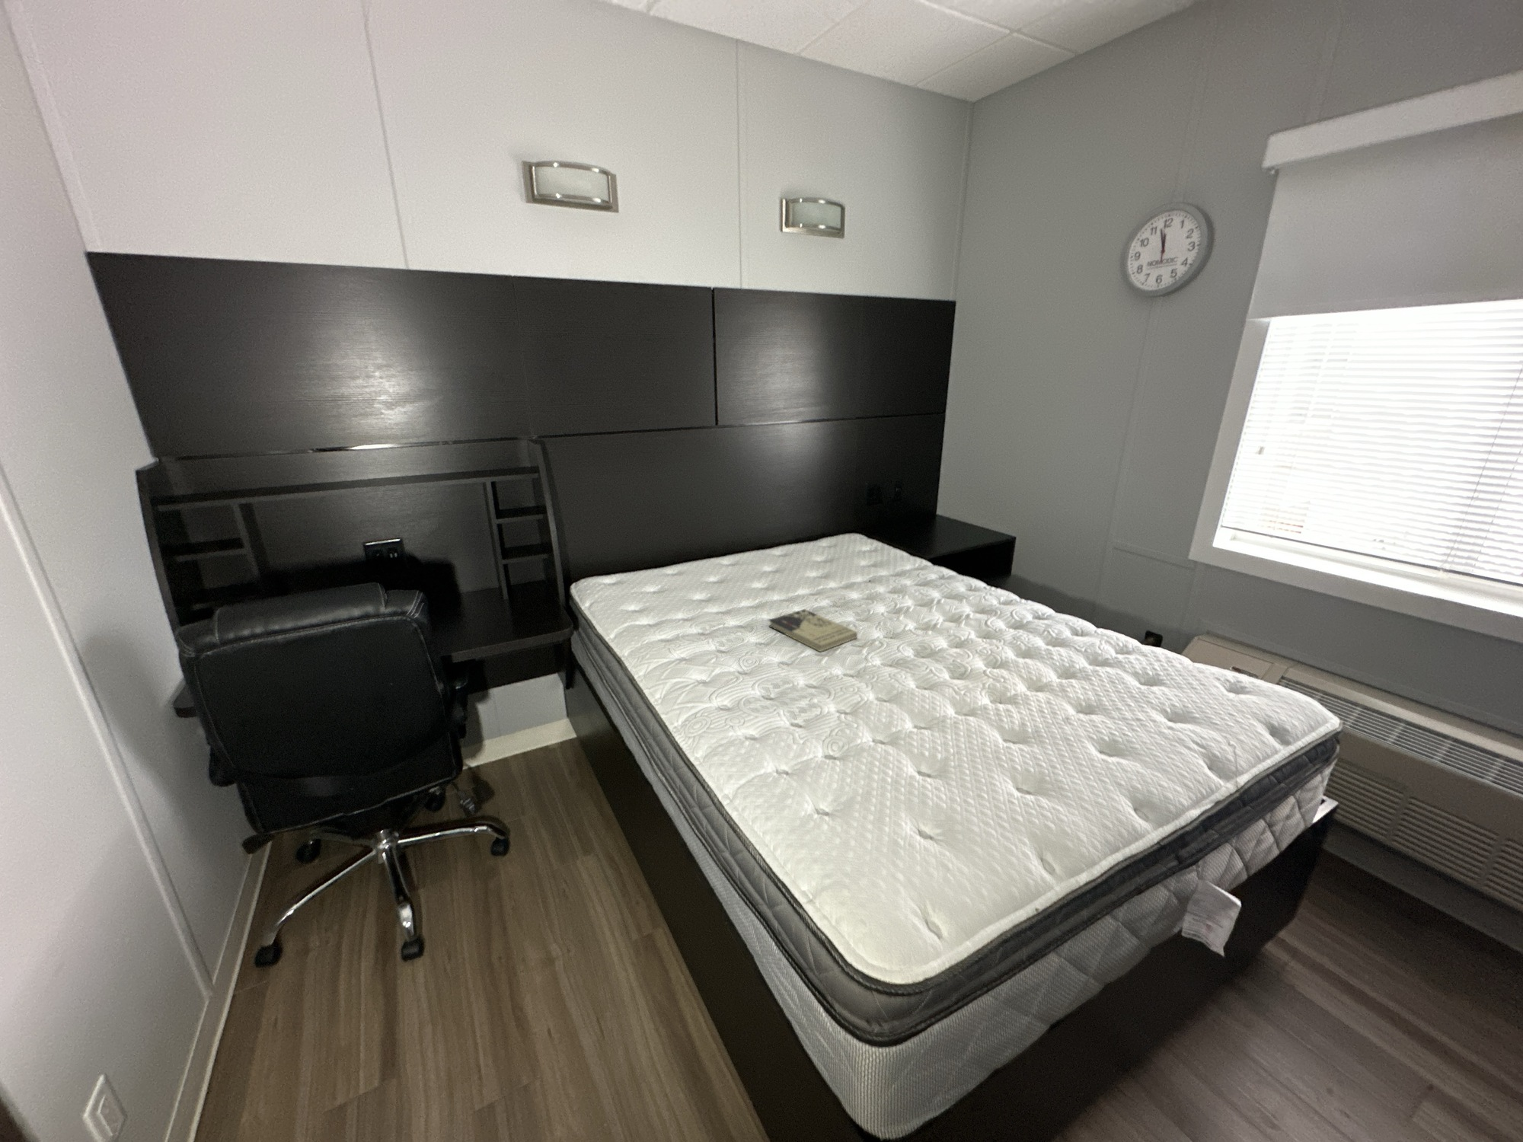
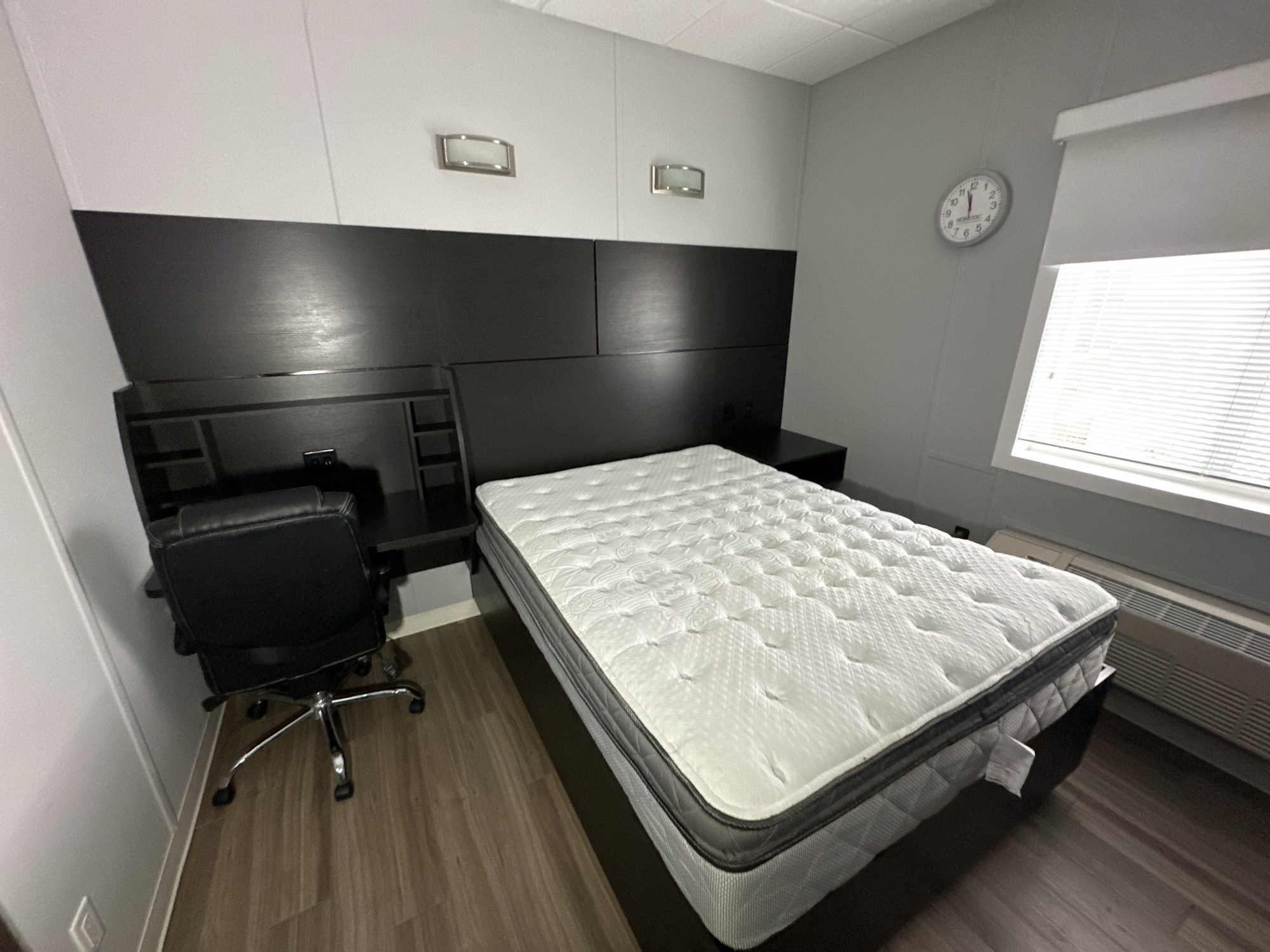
- book (812, 629)
